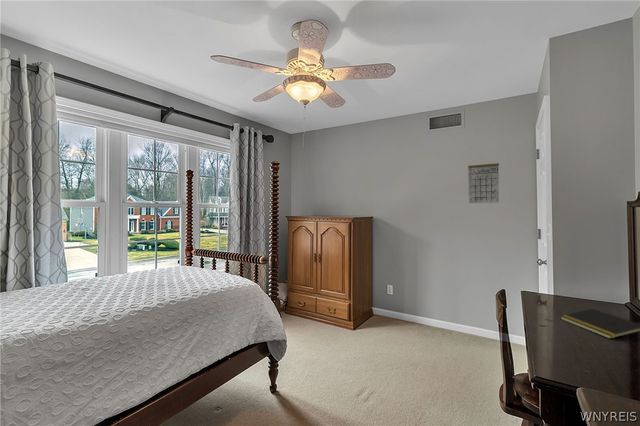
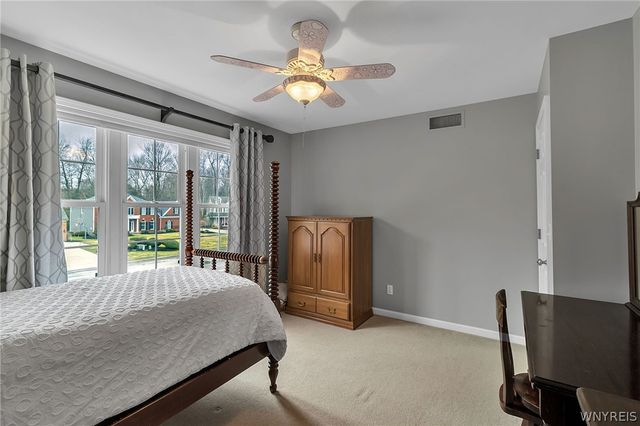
- notepad (600, 322)
- calendar (483, 179)
